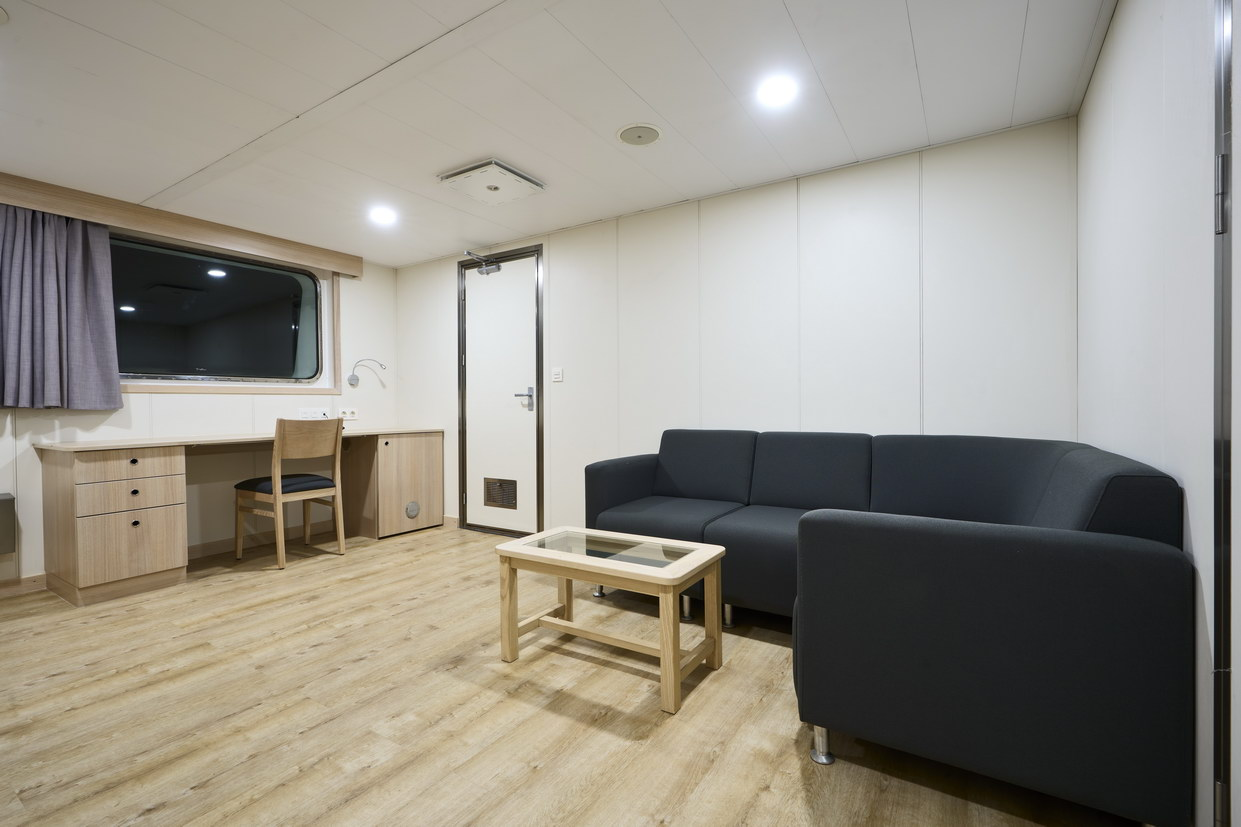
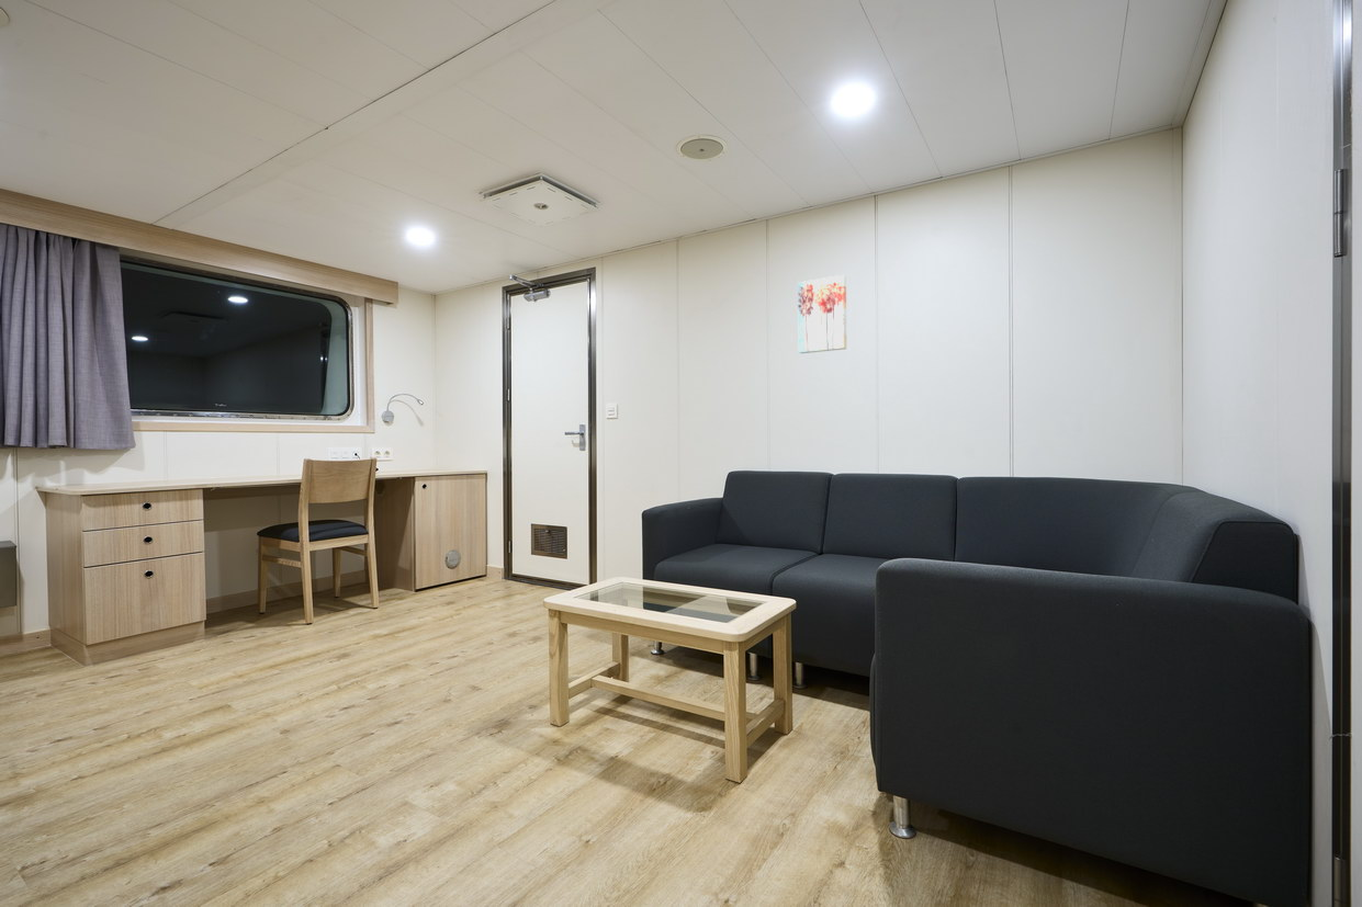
+ wall art (821, 315)
